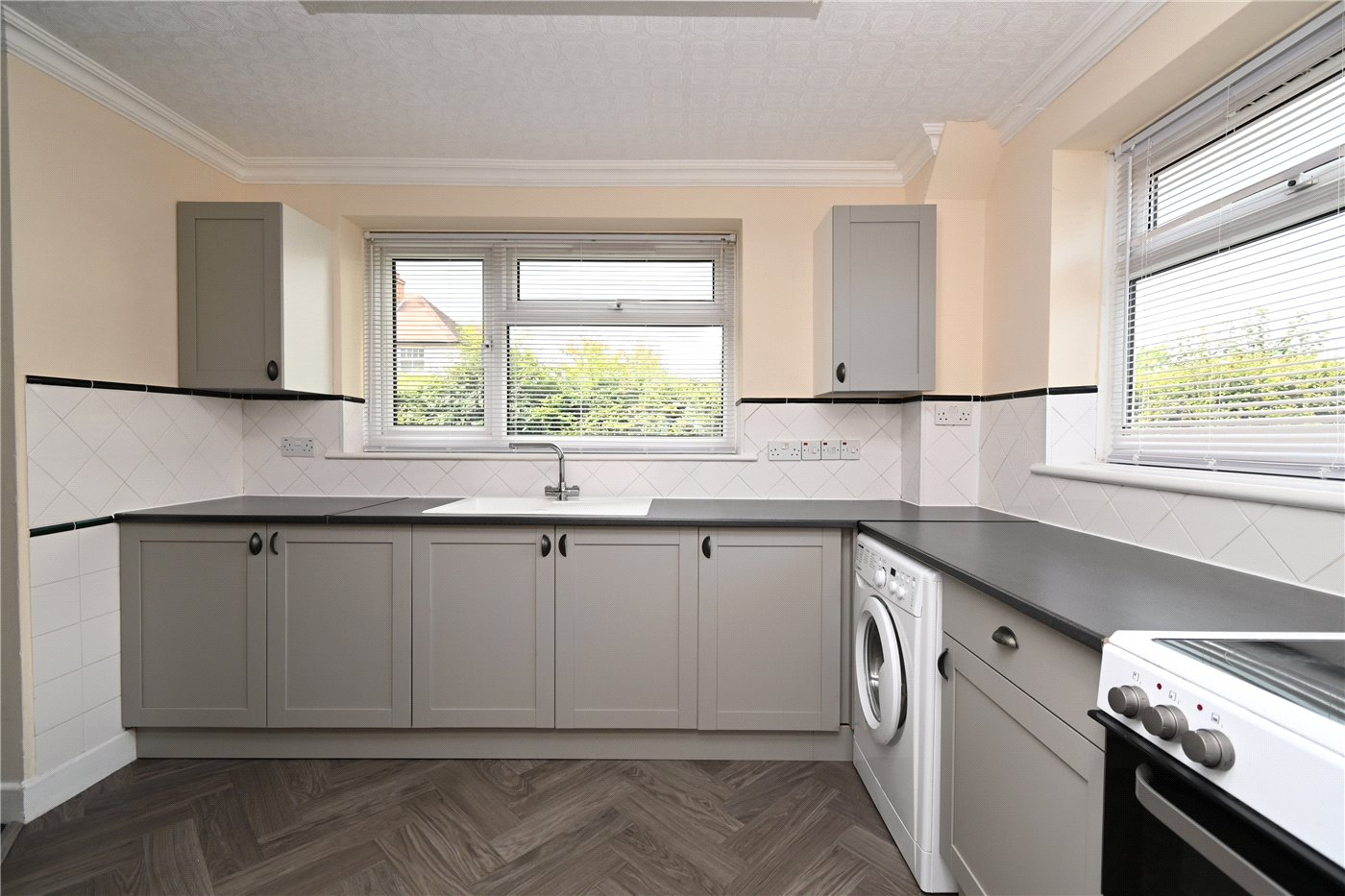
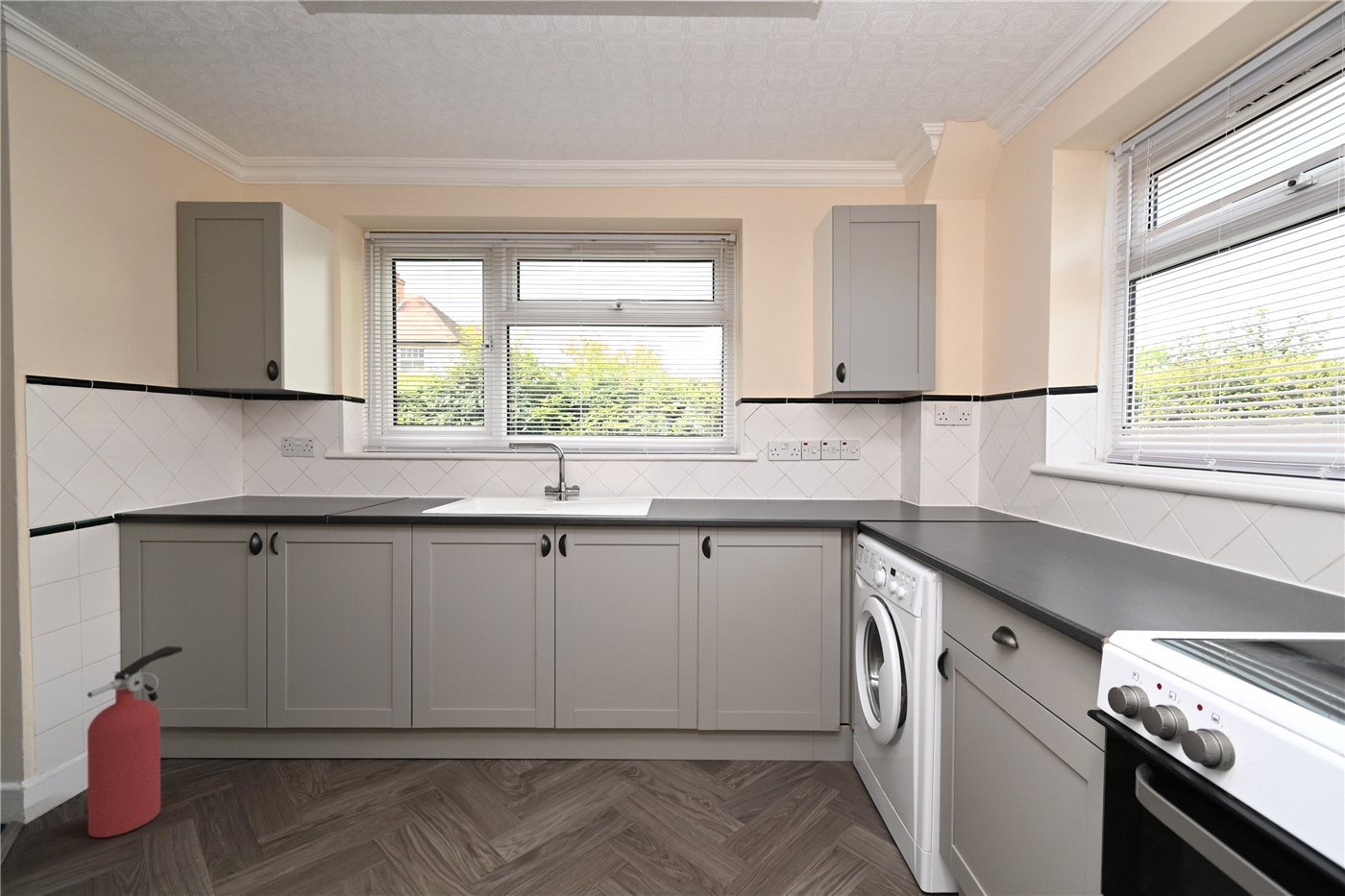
+ fire extinguisher (135, 738)
